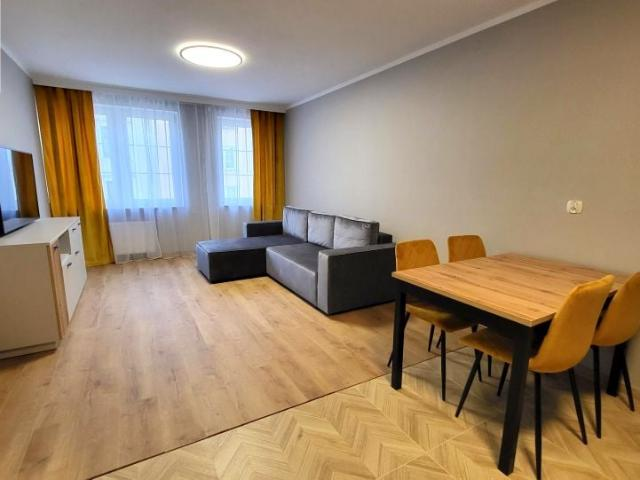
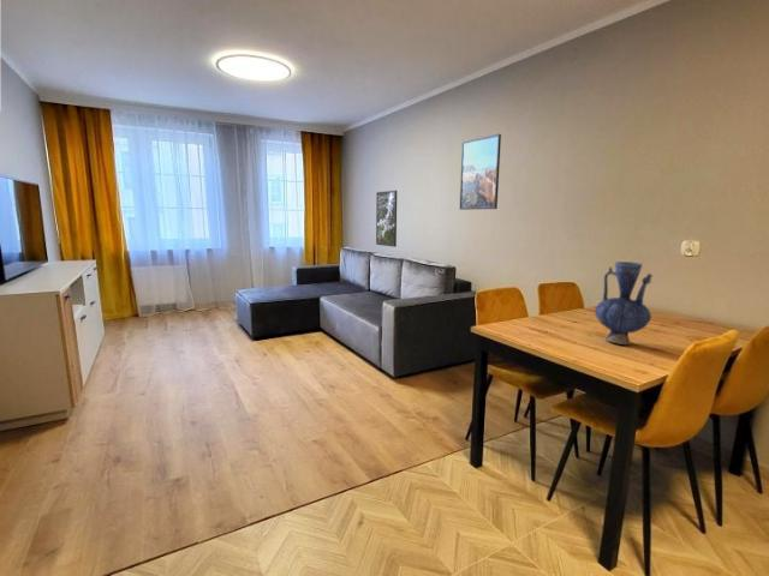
+ vase (624, 302)
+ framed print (478, 174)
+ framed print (386, 218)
